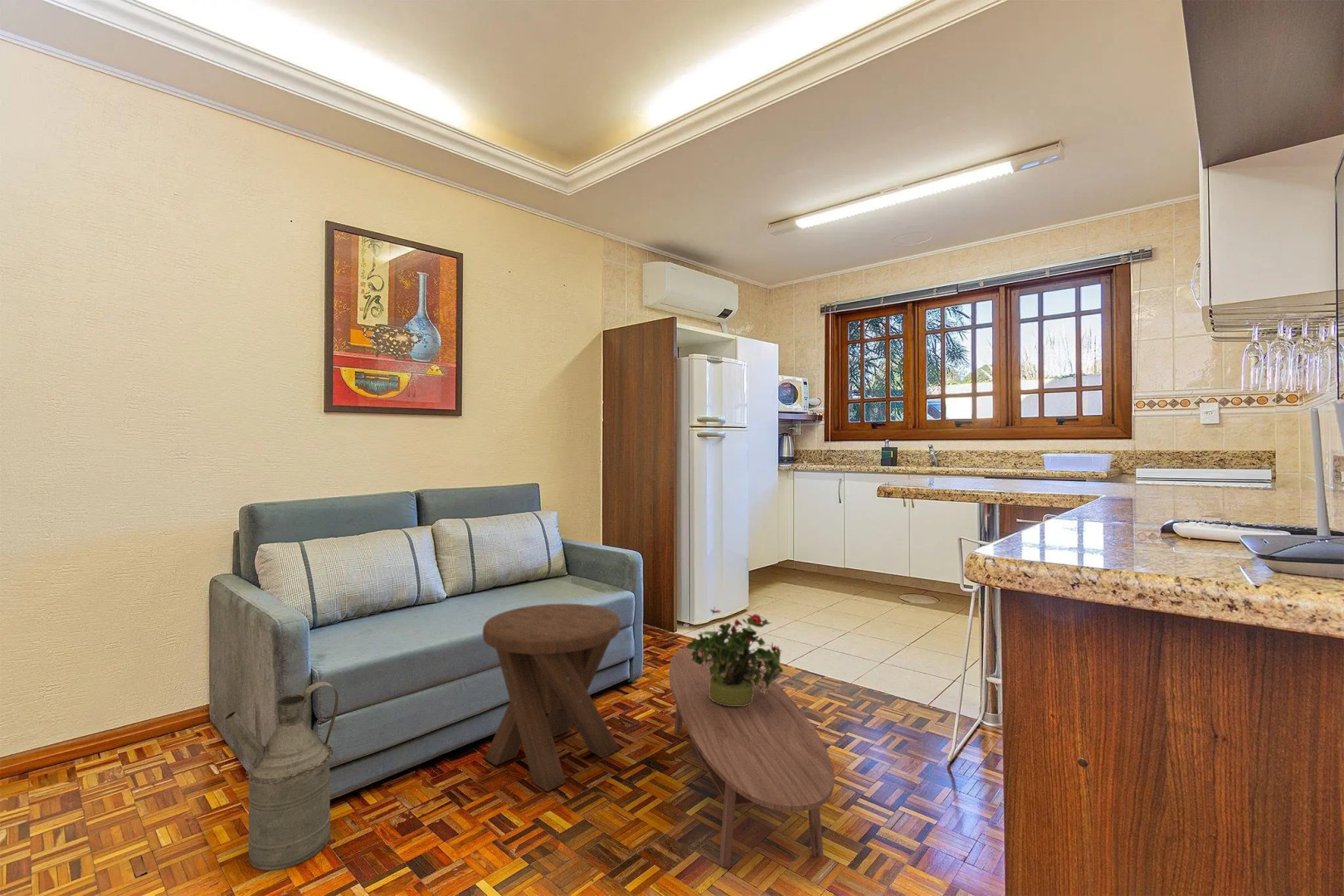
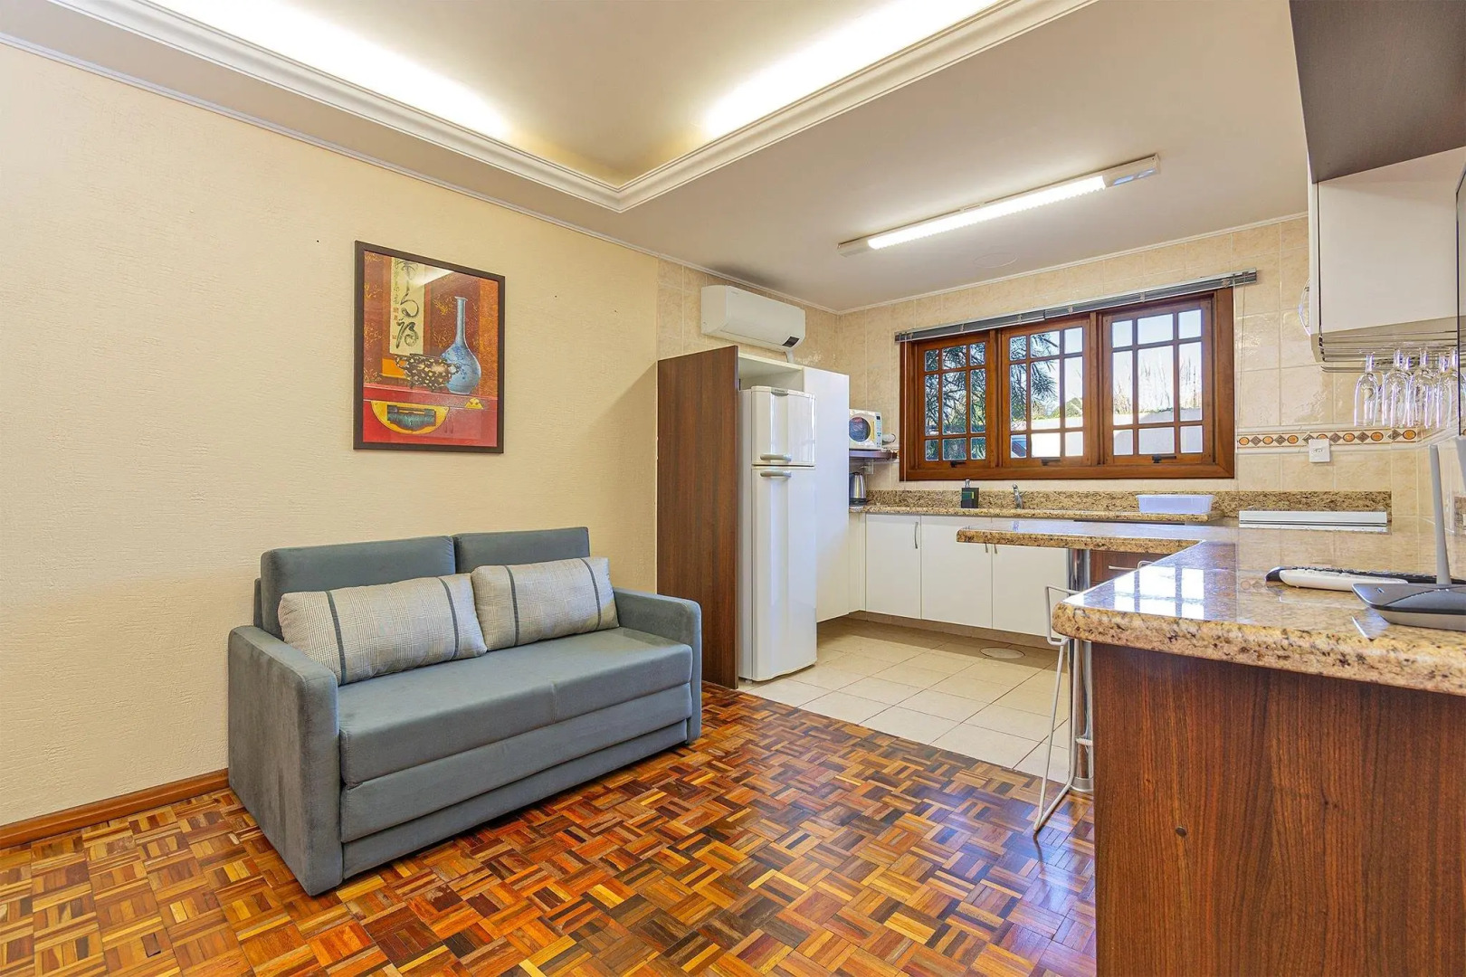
- potted plant (735, 650)
- music stool (553, 686)
- watering can (285, 771)
- coffee table (735, 742)
